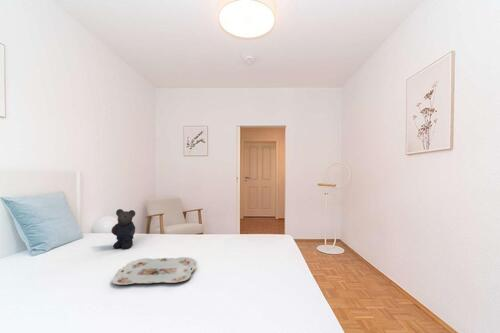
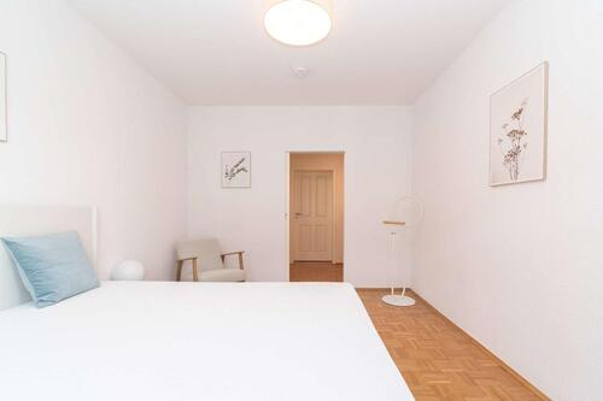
- bear (122, 226)
- serving tray (157, 270)
